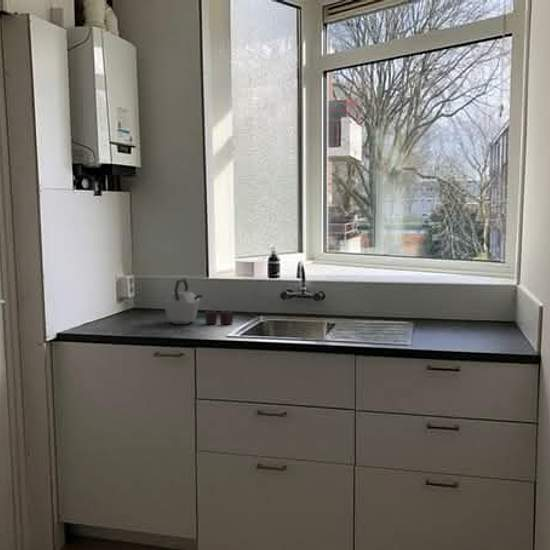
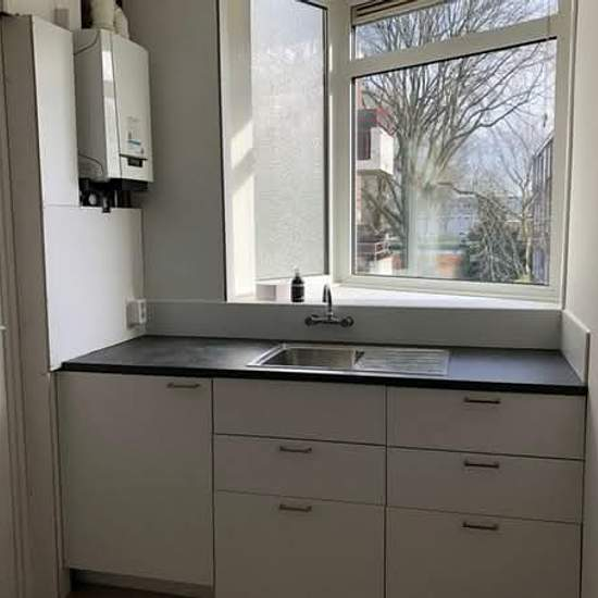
- kettle (199, 301)
